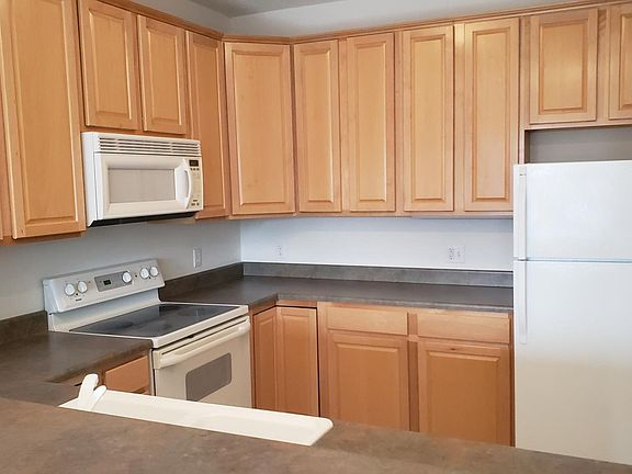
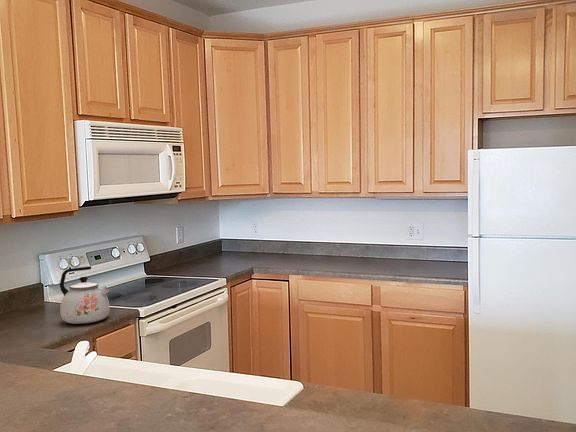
+ kettle (84, 293)
